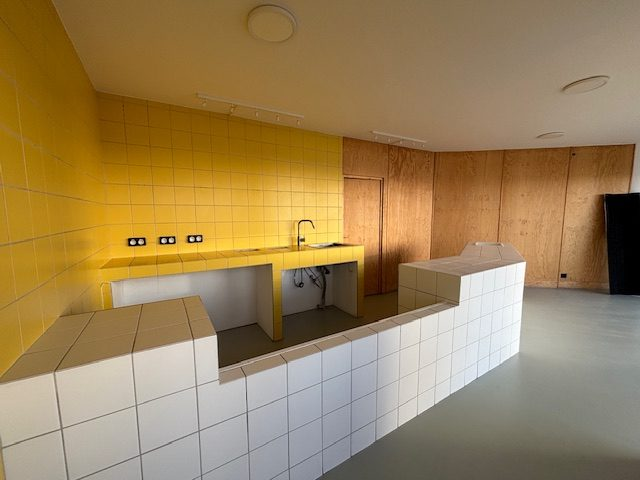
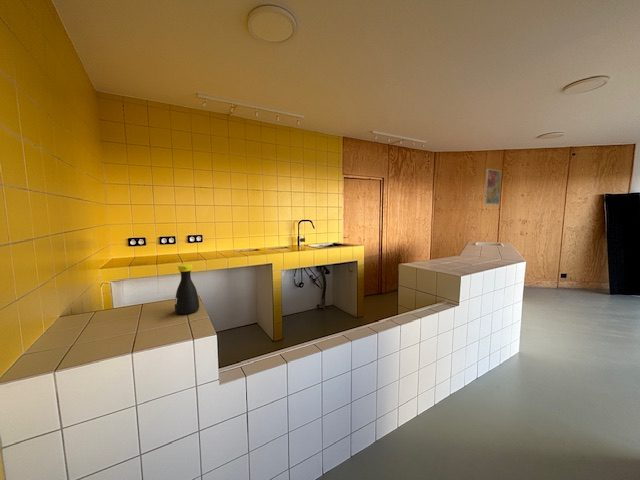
+ bottle (186, 287)
+ wall art (493, 187)
